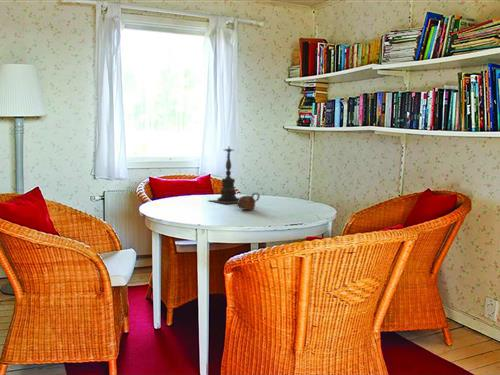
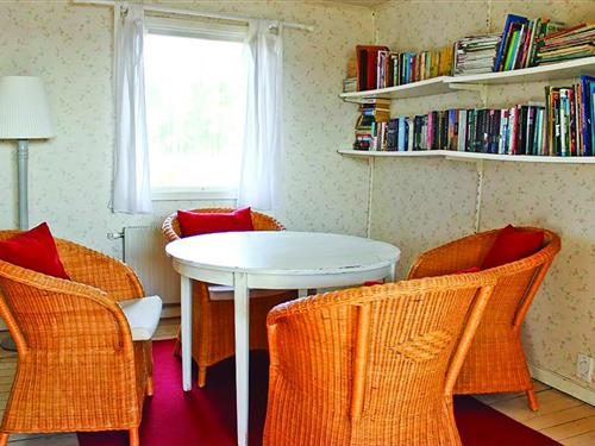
- candle holder (227, 171)
- cup (247, 201)
